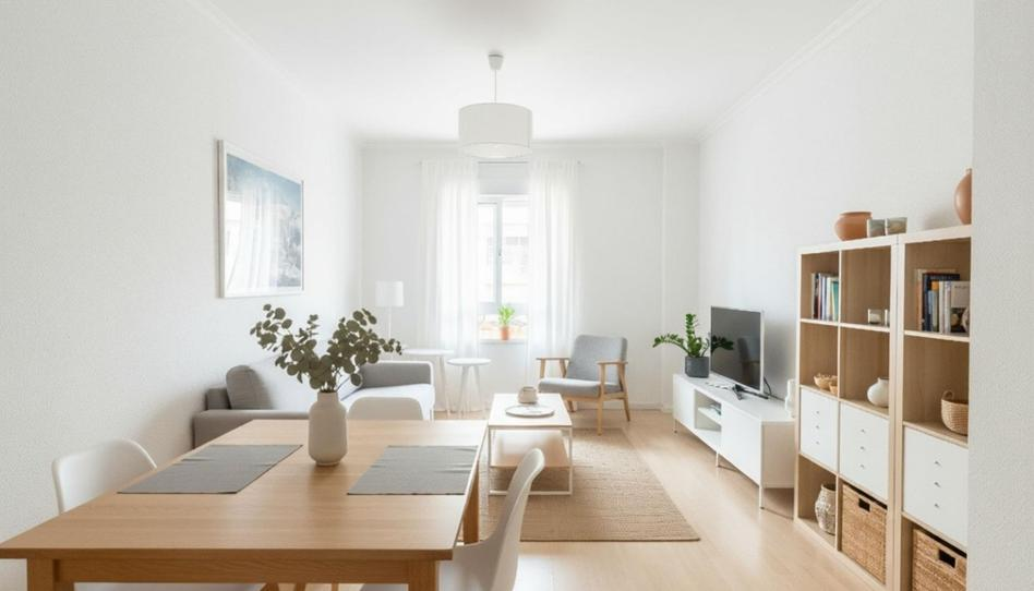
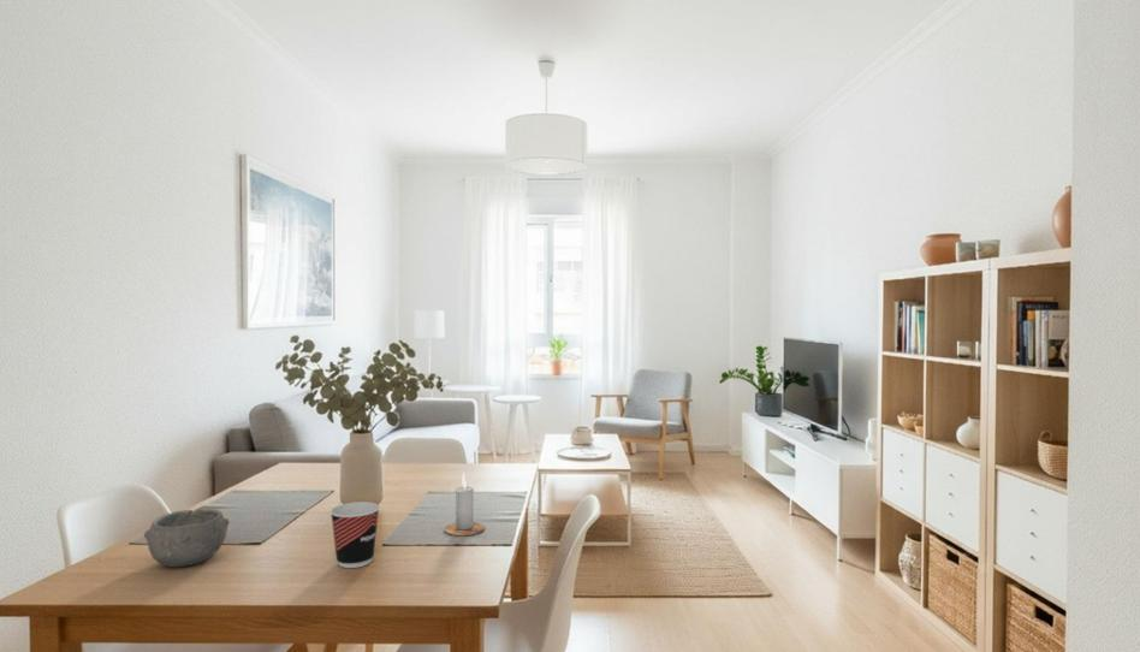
+ candle (464, 499)
+ cup (355, 534)
+ bowl (188, 538)
